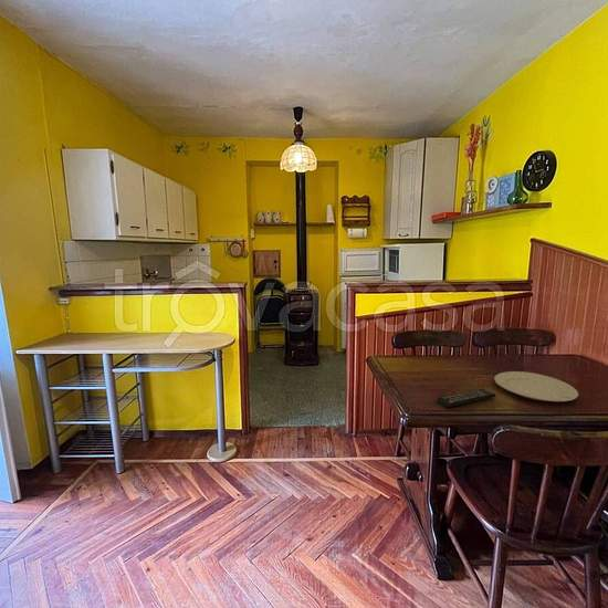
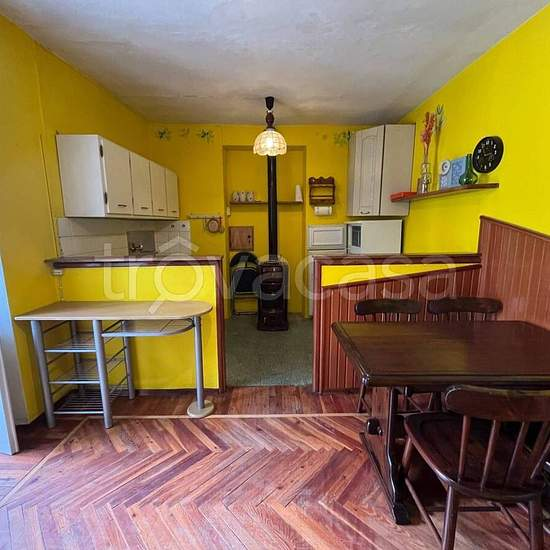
- remote control (467, 398)
- chinaware (533, 387)
